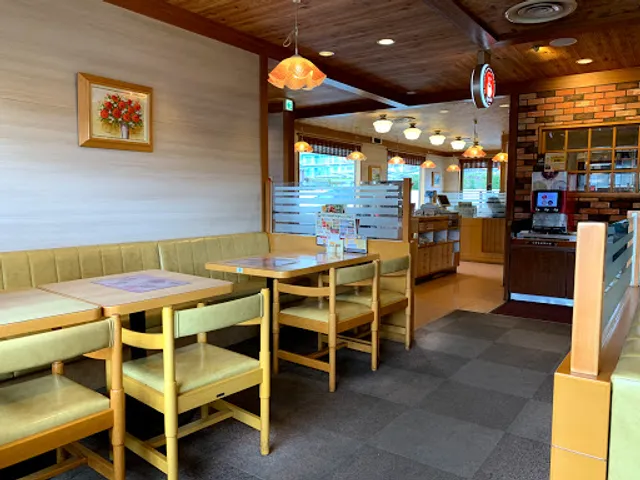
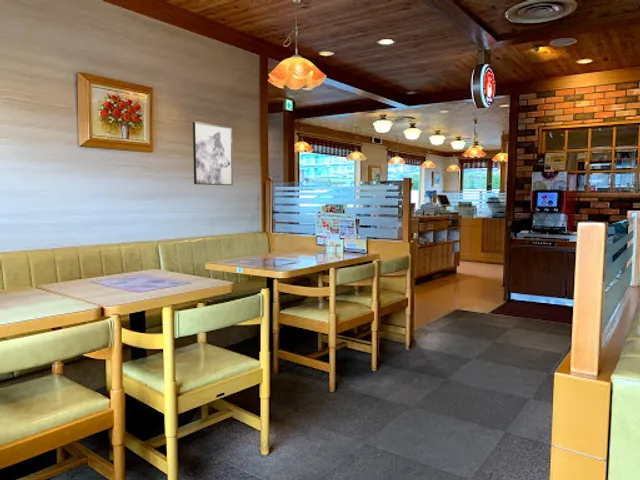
+ wall art (213, 155)
